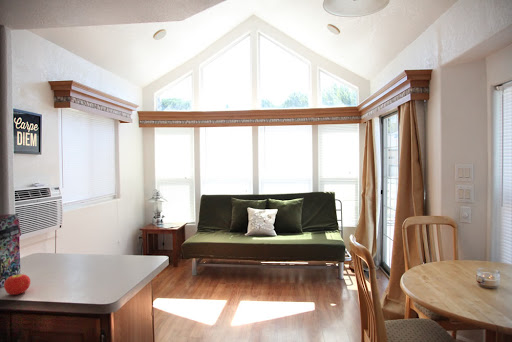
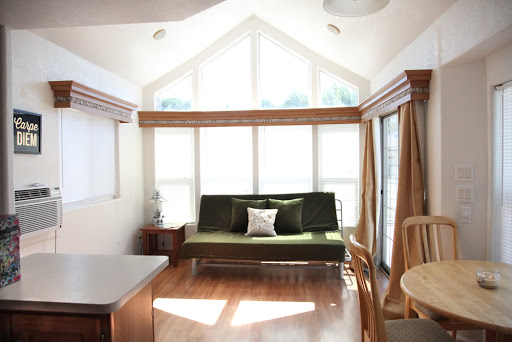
- fruit (17, 283)
